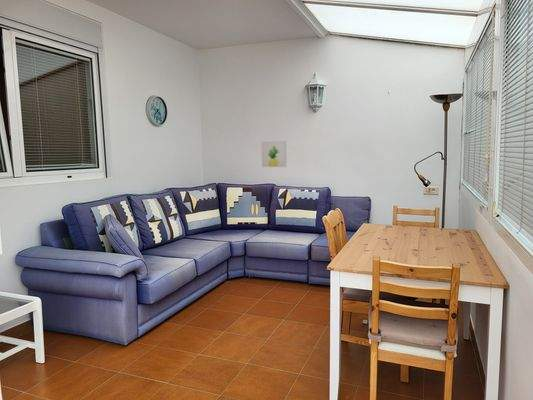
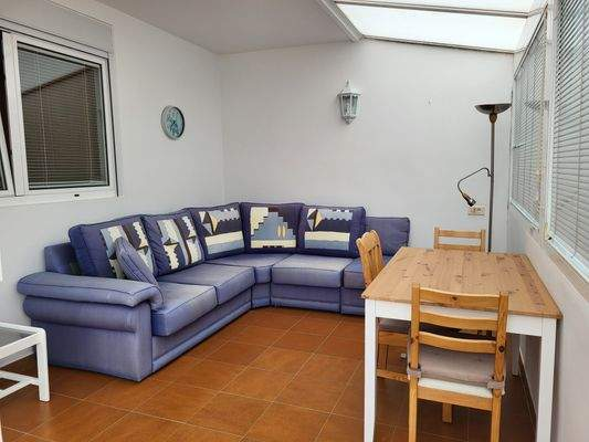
- wall art (273, 154)
